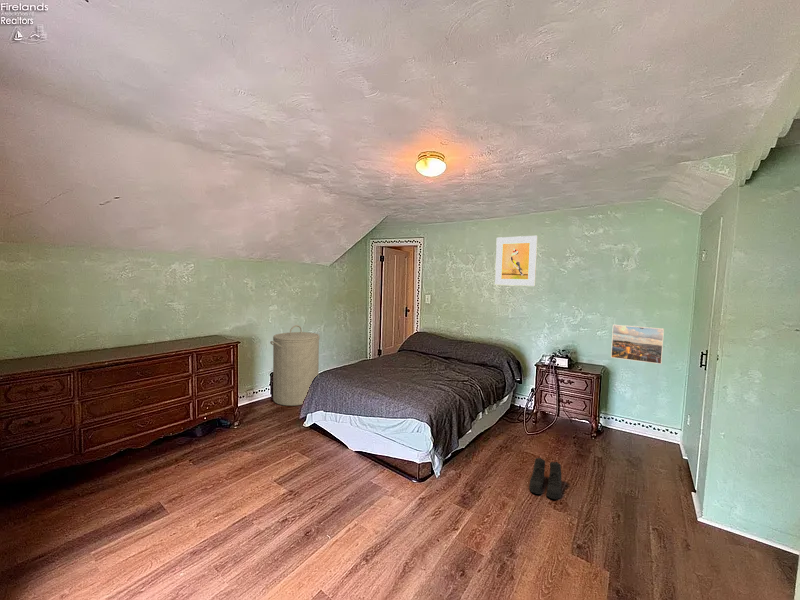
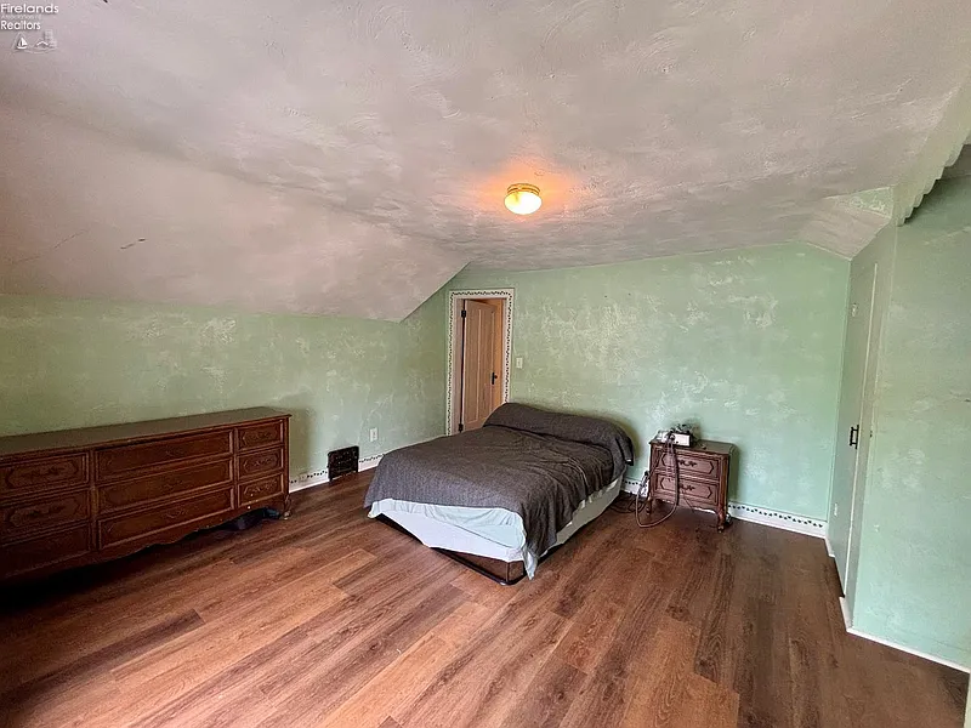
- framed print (636, 343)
- boots (543, 475)
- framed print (515, 261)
- laundry hamper (296, 361)
